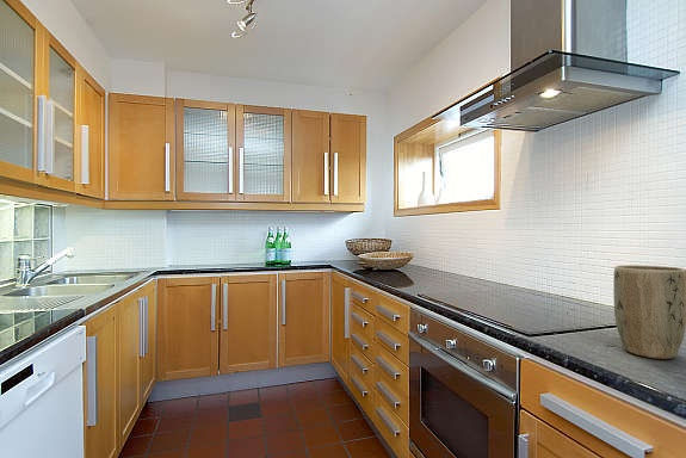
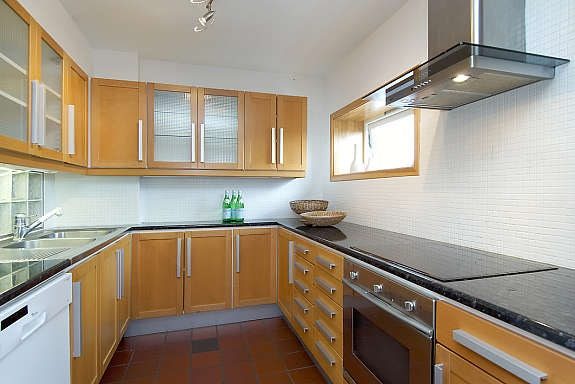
- plant pot (649, 309)
